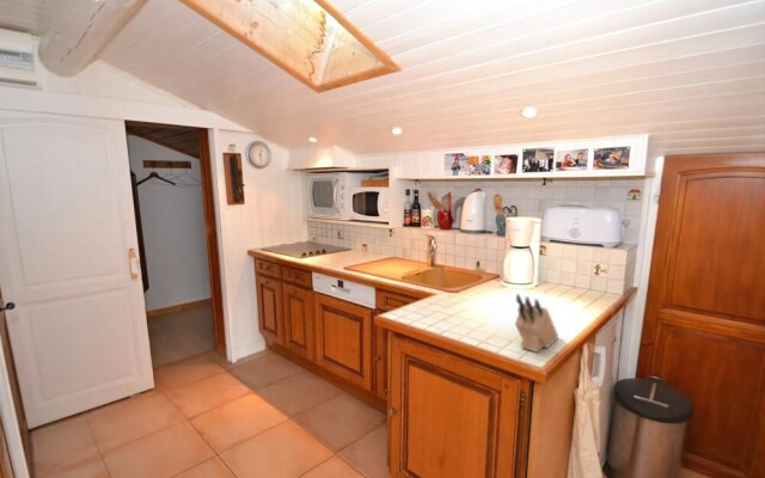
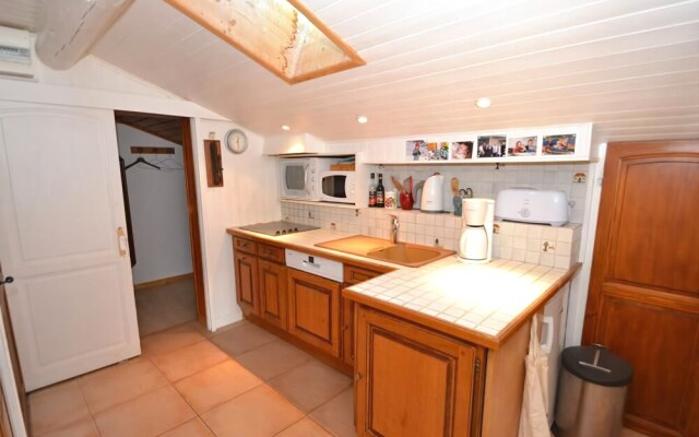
- knife block (536, 318)
